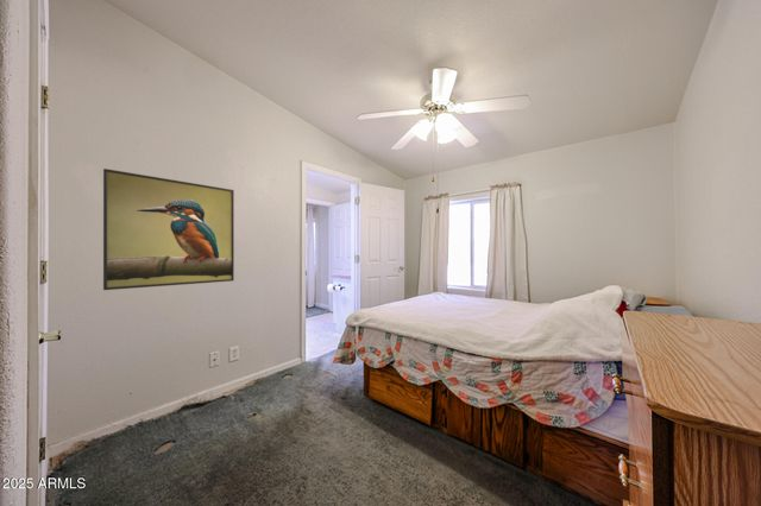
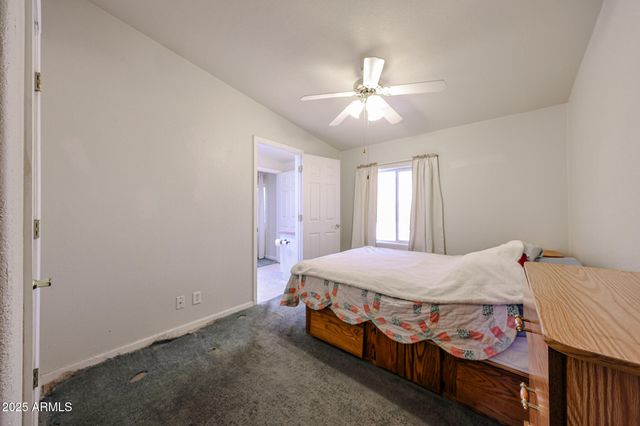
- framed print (177, 233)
